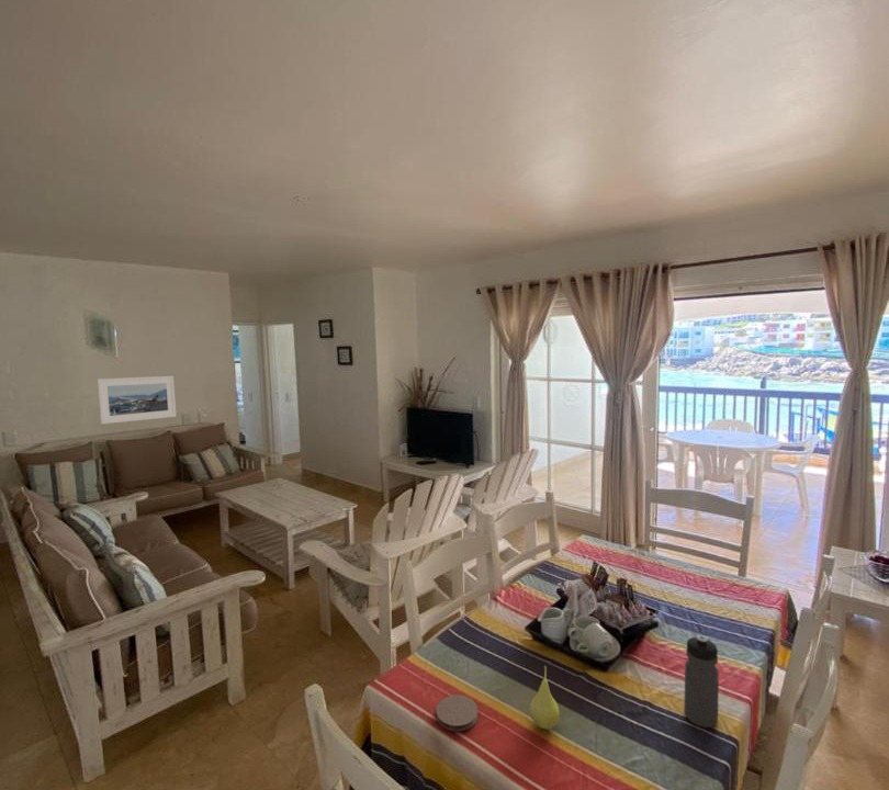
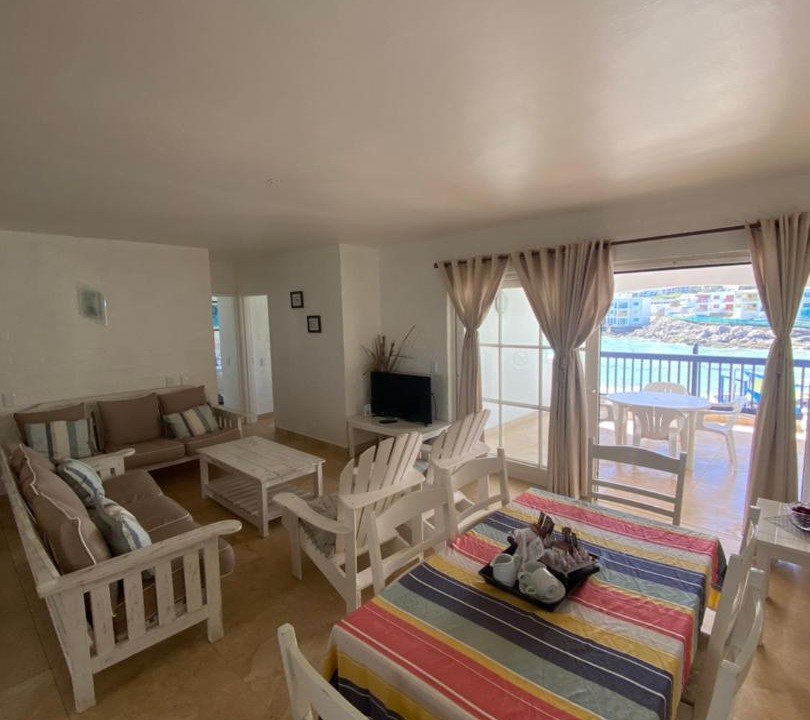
- water bottle (701, 677)
- fruit (544, 699)
- coaster (457, 712)
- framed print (138, 398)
